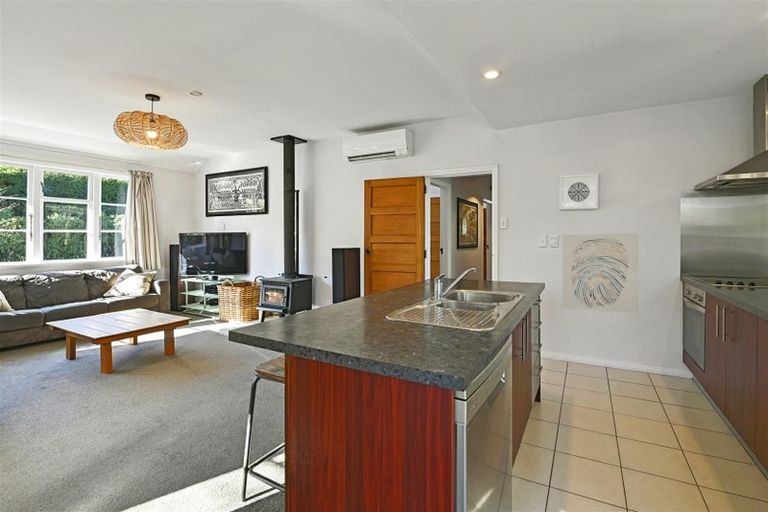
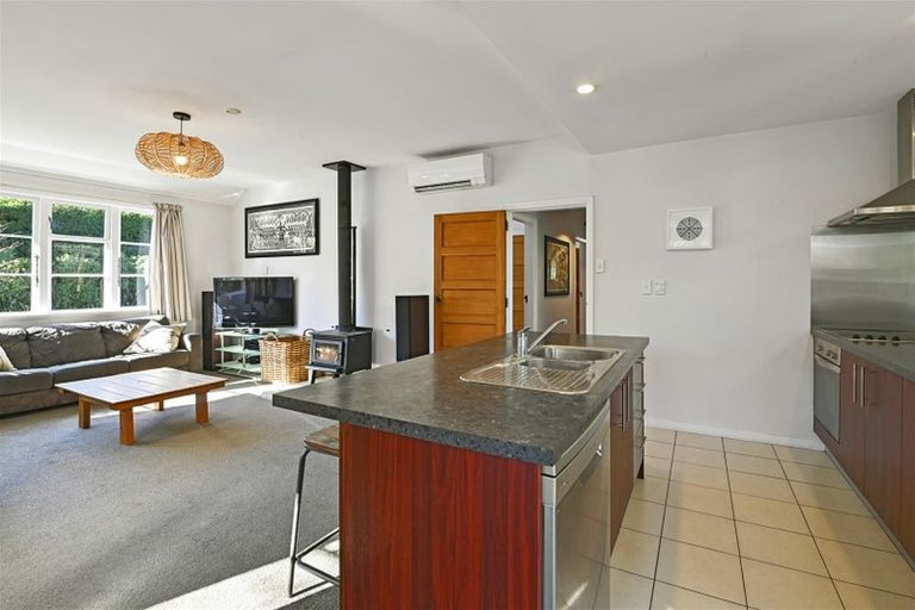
- wall art (598, 272)
